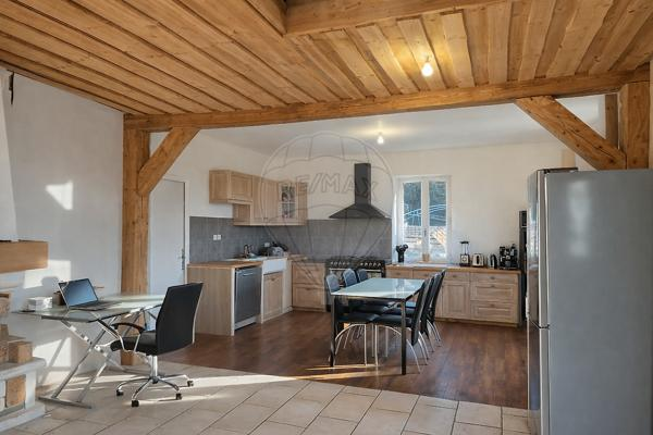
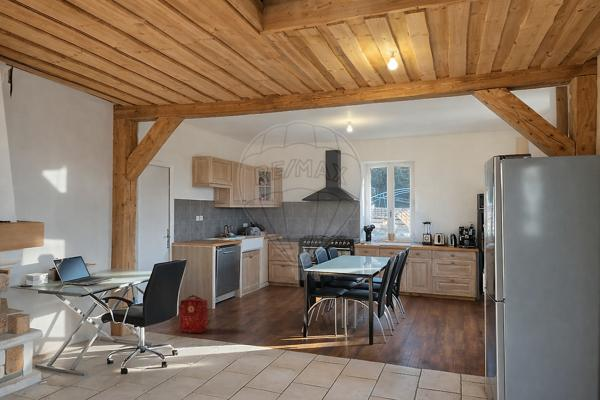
+ backpack (193, 312)
